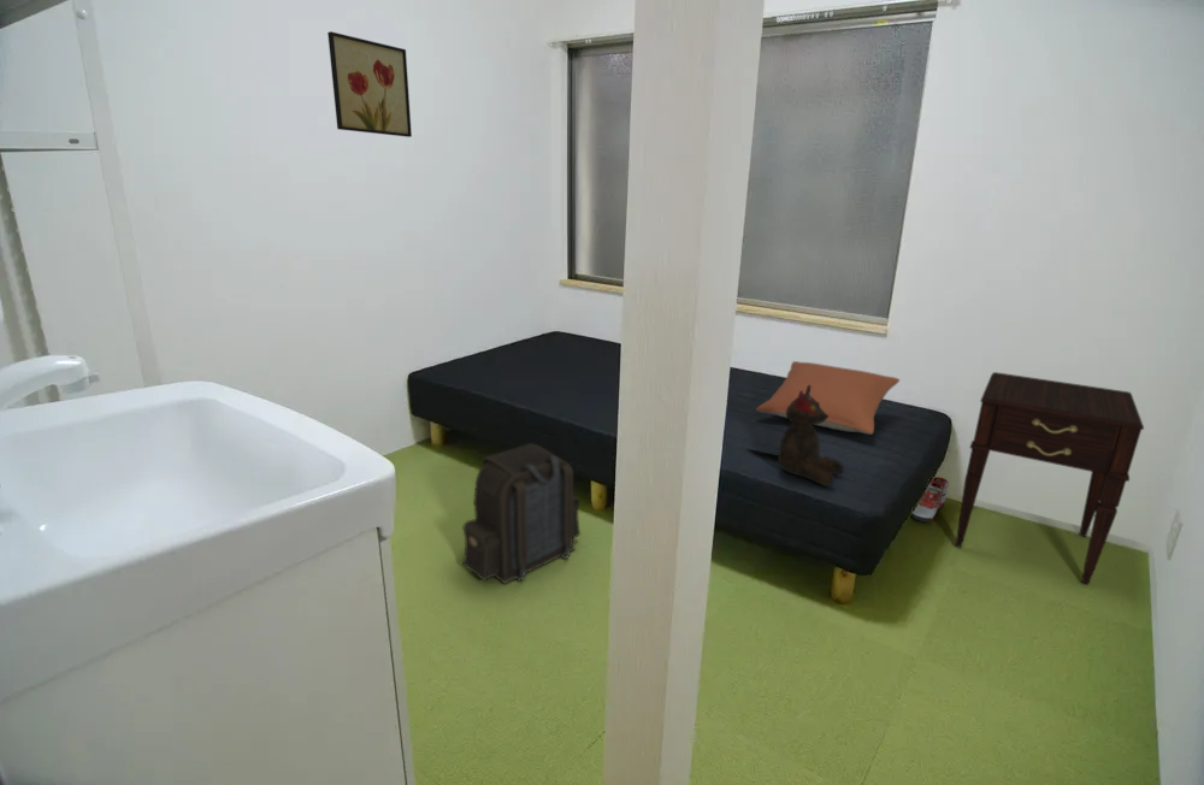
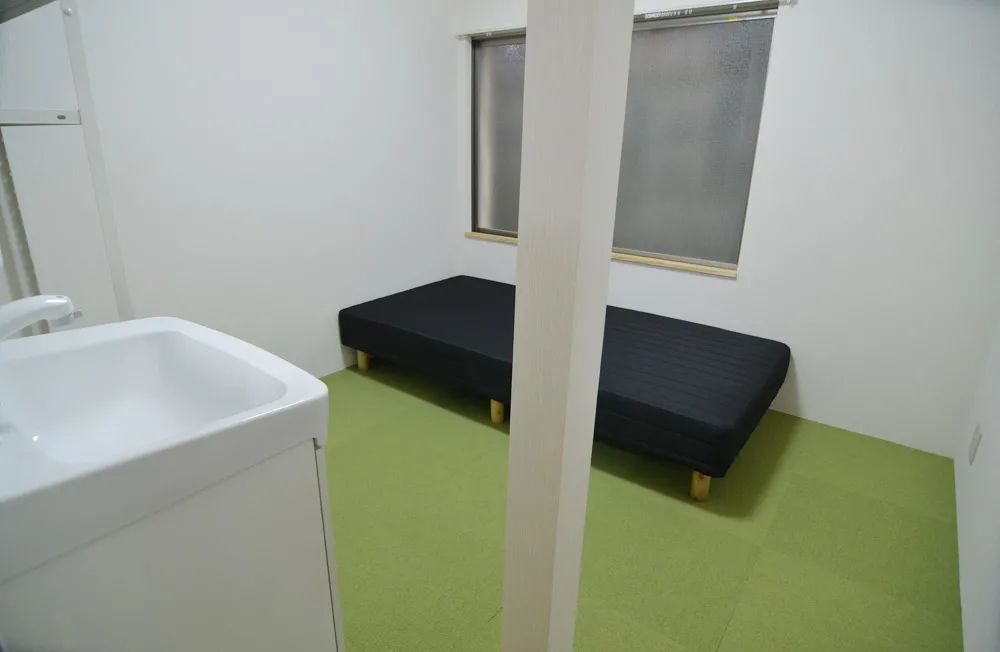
- teddy bear (813, 433)
- nightstand (1039, 460)
- wall art (371, 88)
- pillow (827, 395)
- sneaker (929, 496)
- backpack (524, 506)
